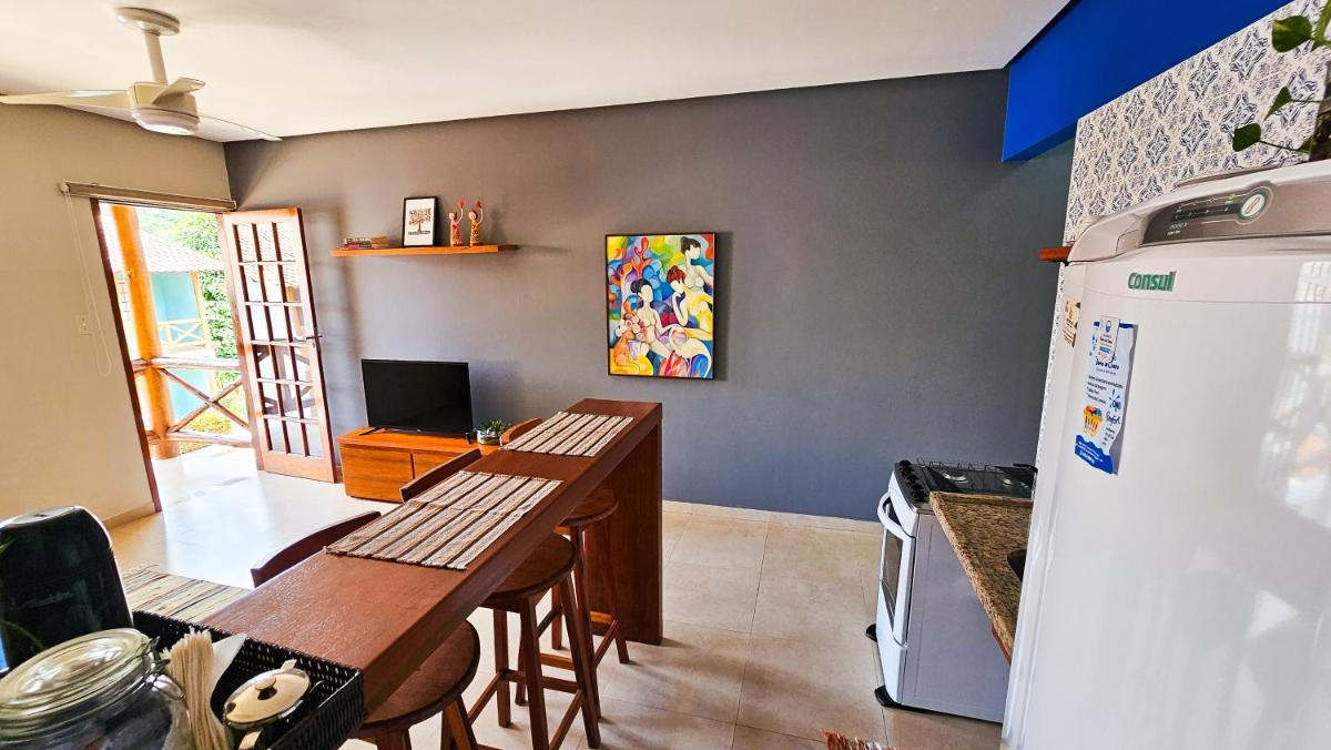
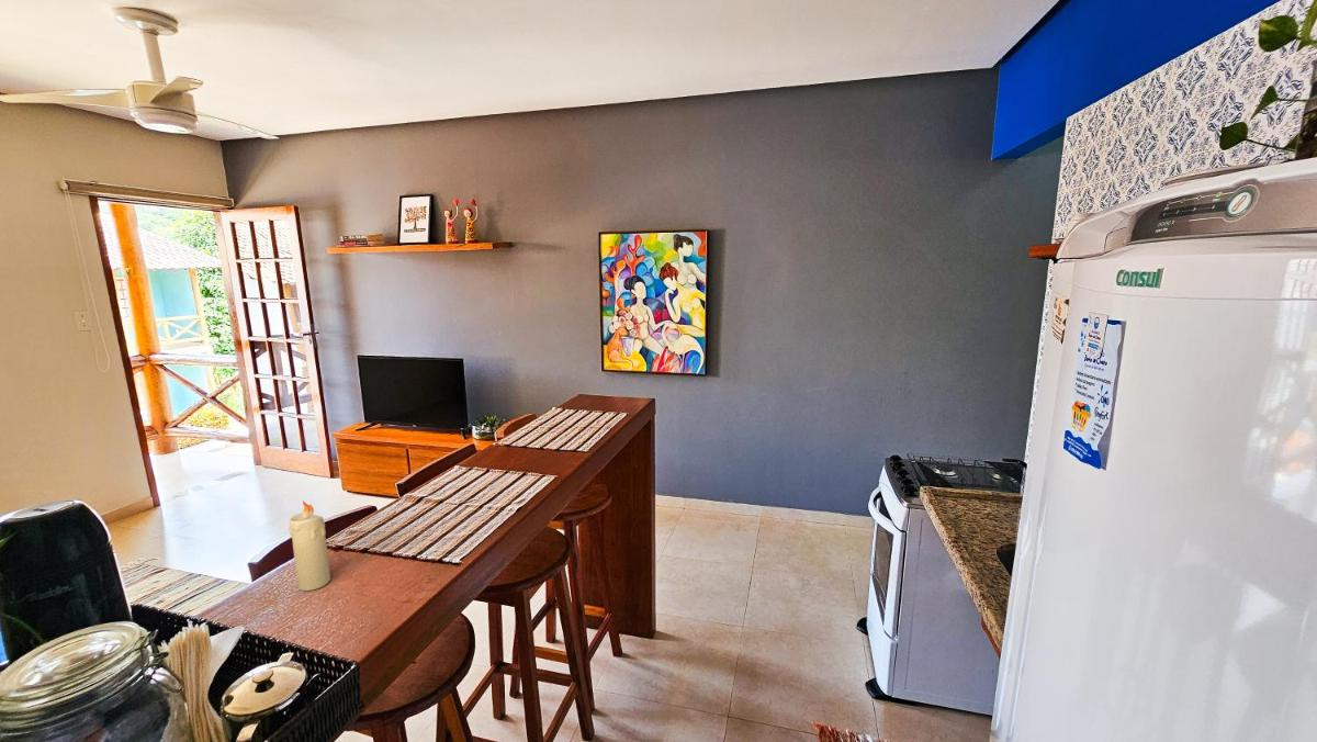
+ candle (308, 542)
